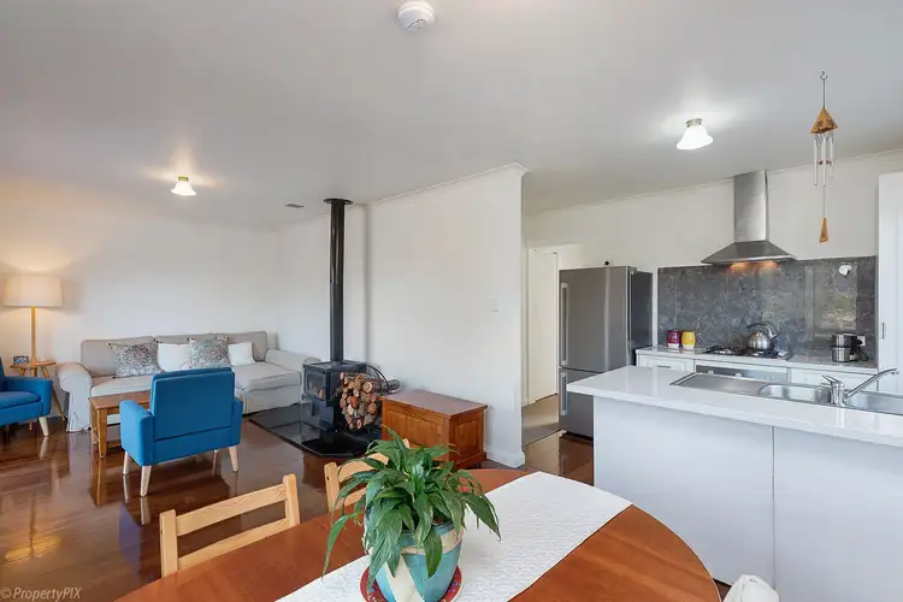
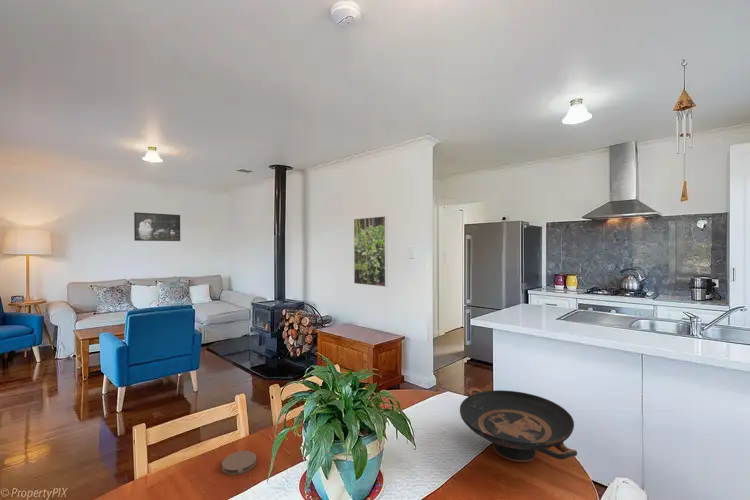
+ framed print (369, 251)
+ coaster (239, 462)
+ decorative bowl (513, 430)
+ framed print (158, 227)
